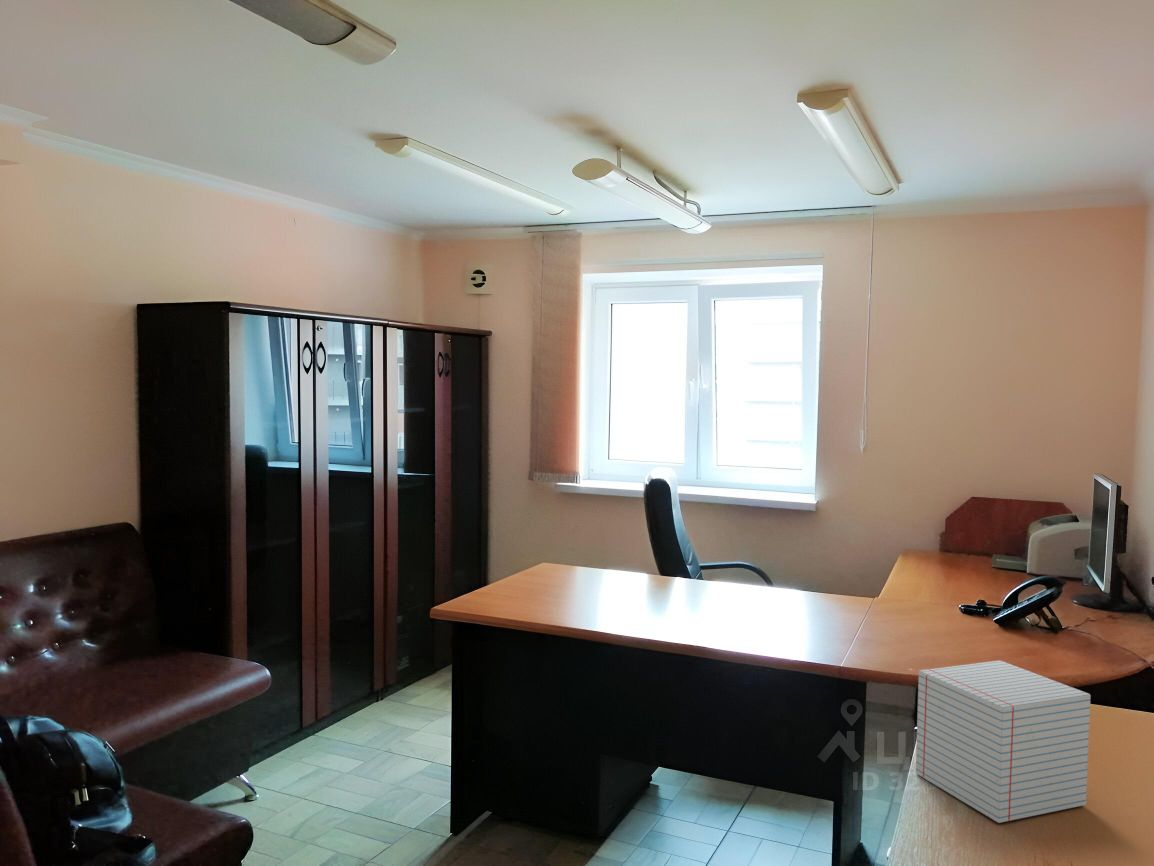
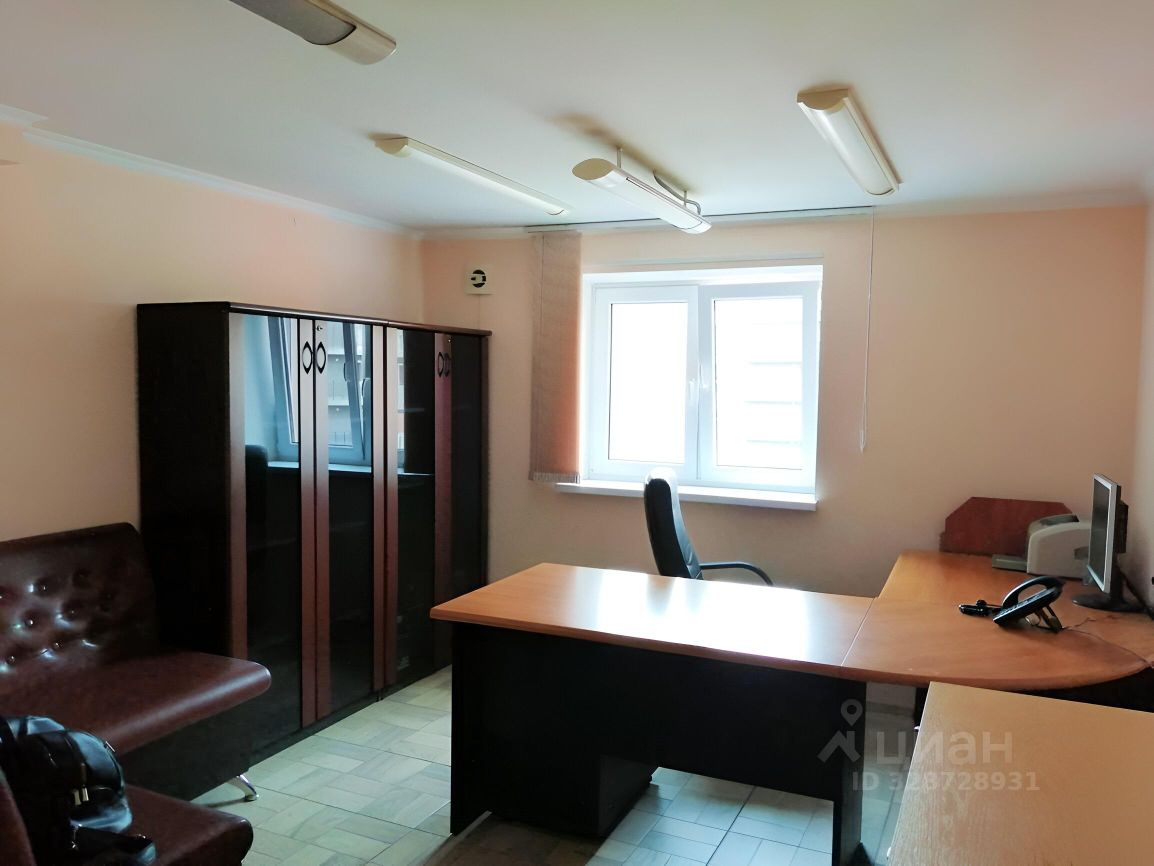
- notepad (999, 735)
